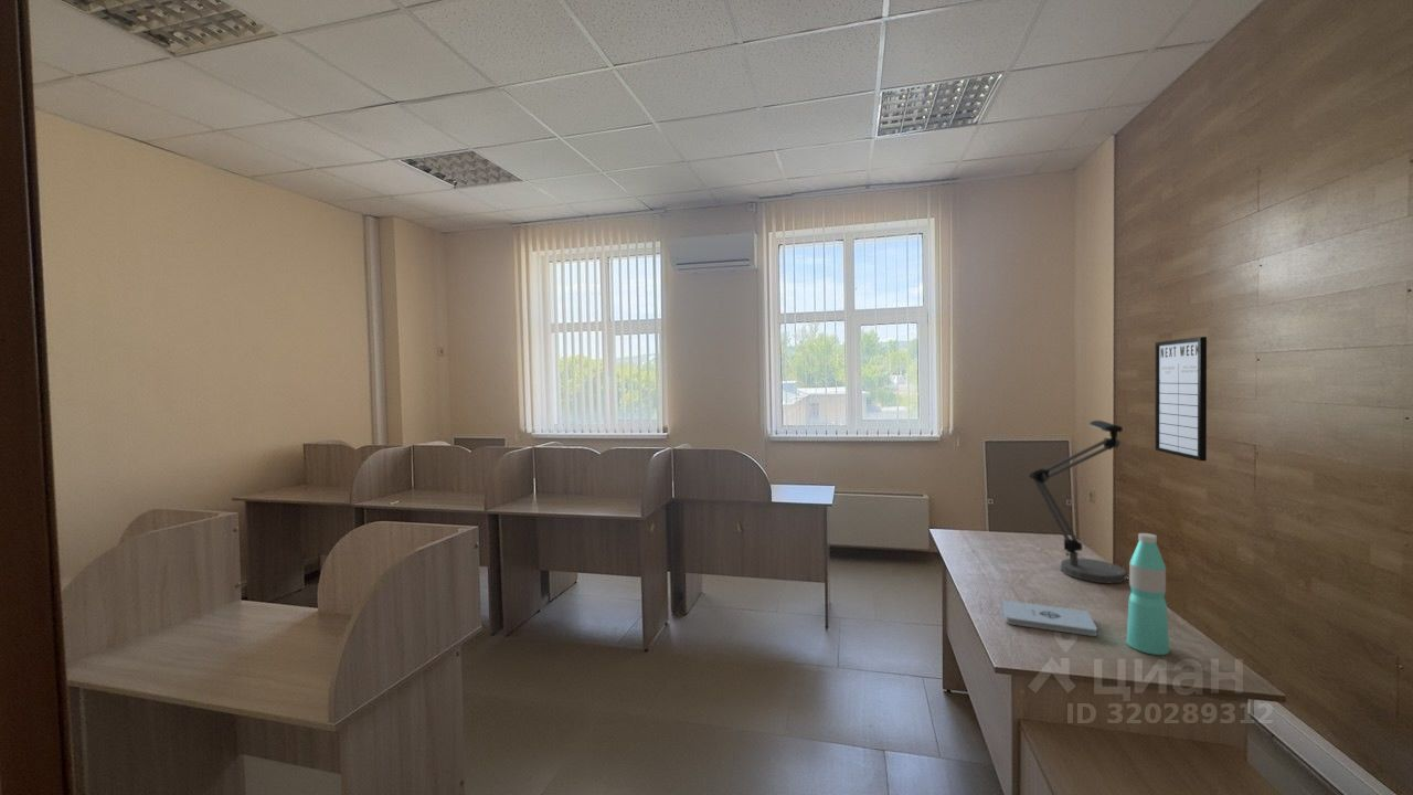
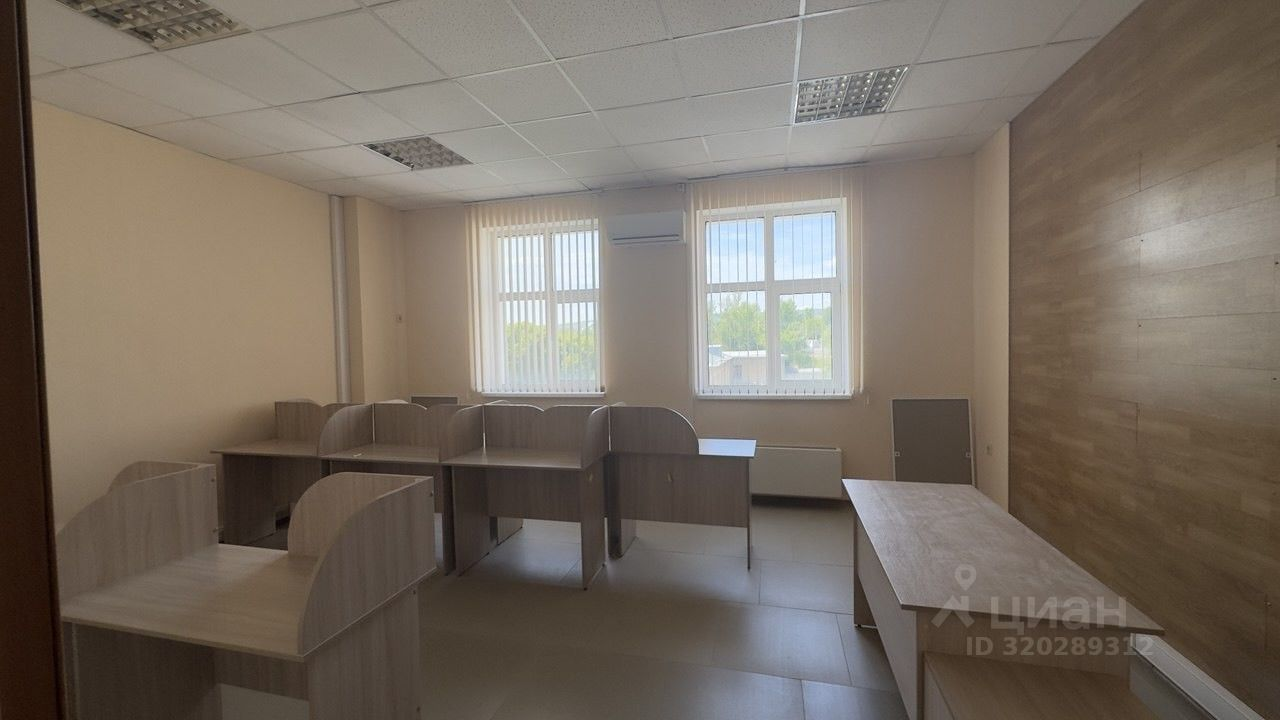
- desk lamp (1054, 500)
- notepad (1047, 617)
- water bottle (1147, 591)
- writing board (1179, 398)
